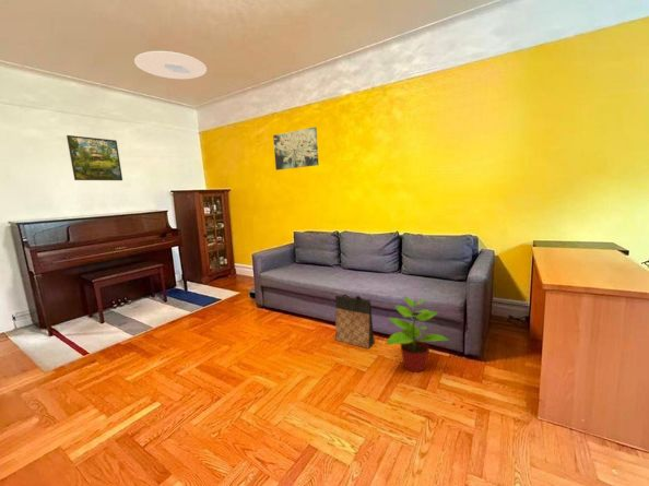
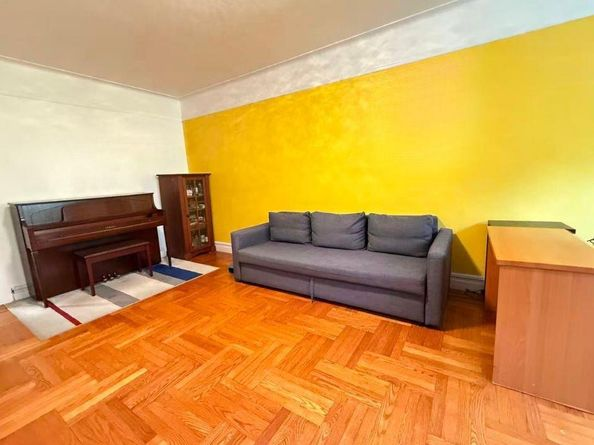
- bag (353, 318)
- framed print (96, 158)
- ceiling light (172, 62)
- wall art (295, 150)
- potted plant (416, 332)
